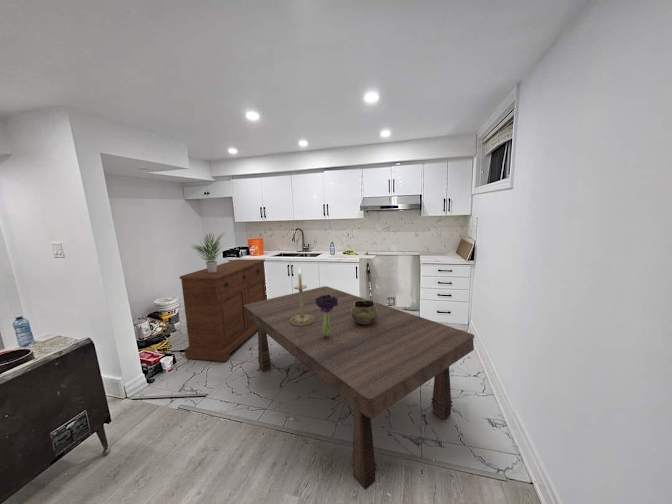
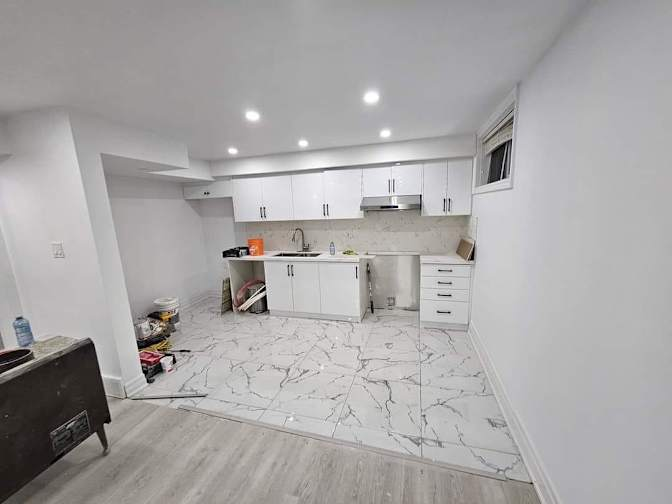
- decorative bowl (364, 312)
- potted plant (209, 251)
- sideboard (231, 302)
- candlestick (301, 294)
- bouquet (327, 315)
- dining table (339, 353)
